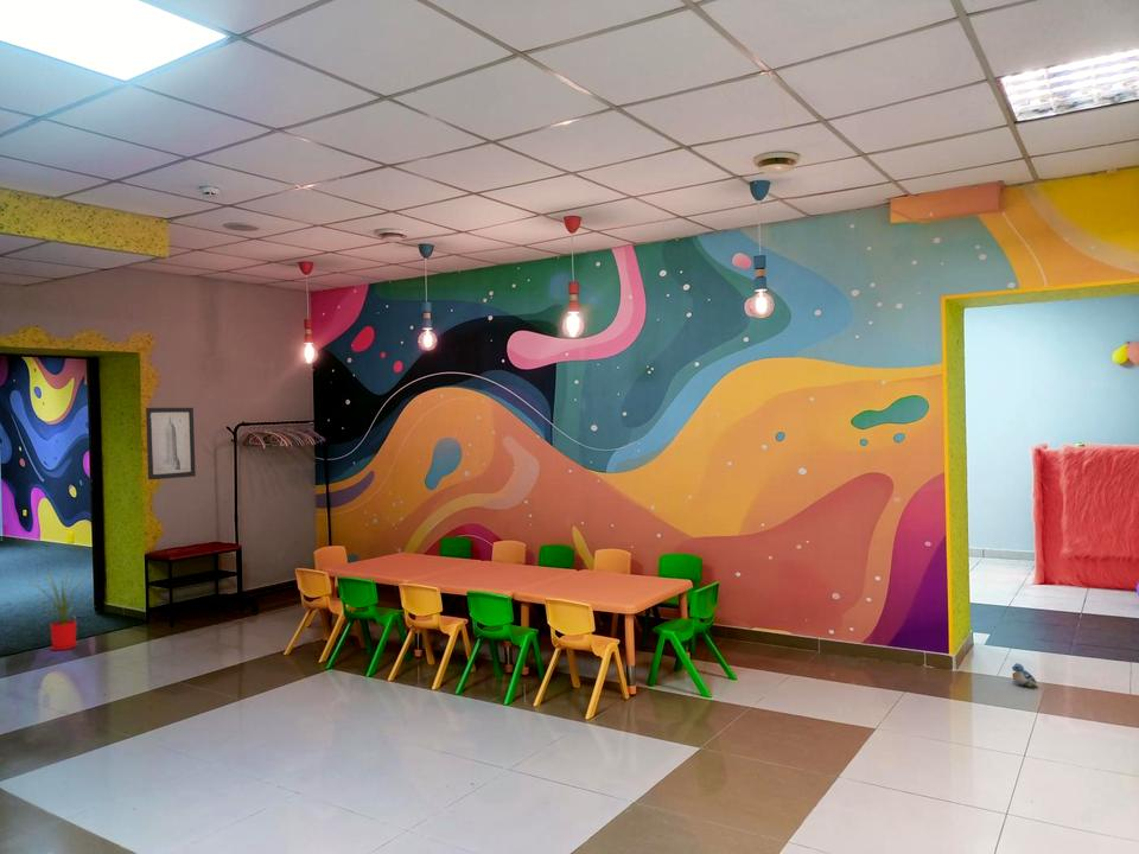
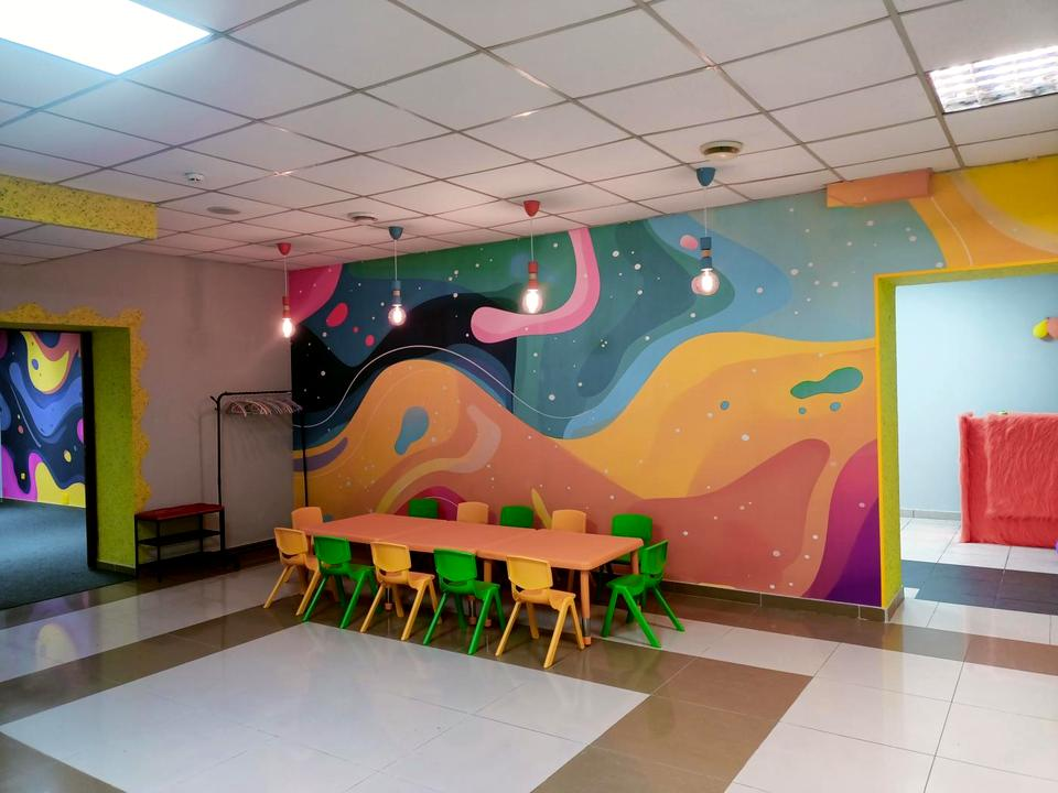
- wall art (171, 442)
- house plant (62, 606)
- plush toy (1025, 675)
